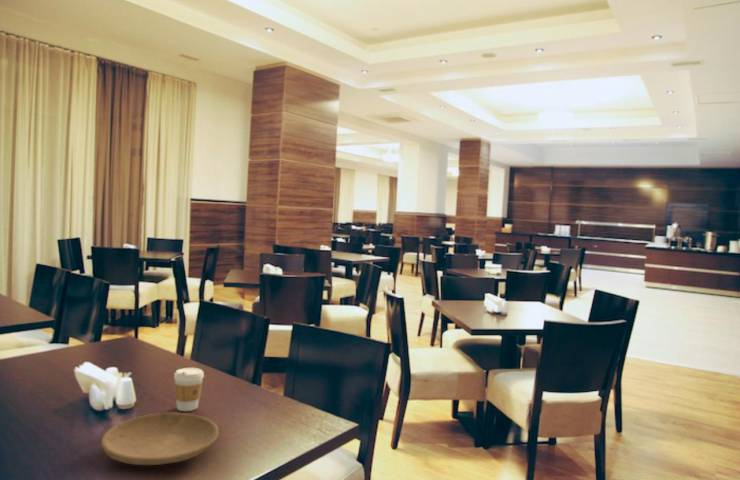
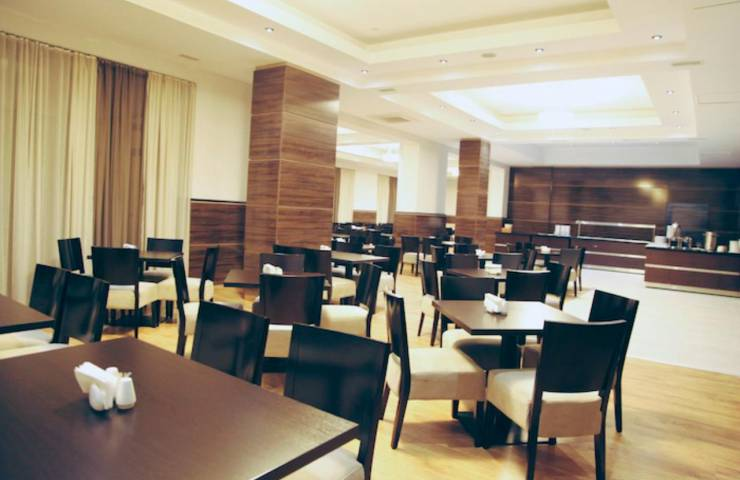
- coffee cup (188, 388)
- plate (161, 441)
